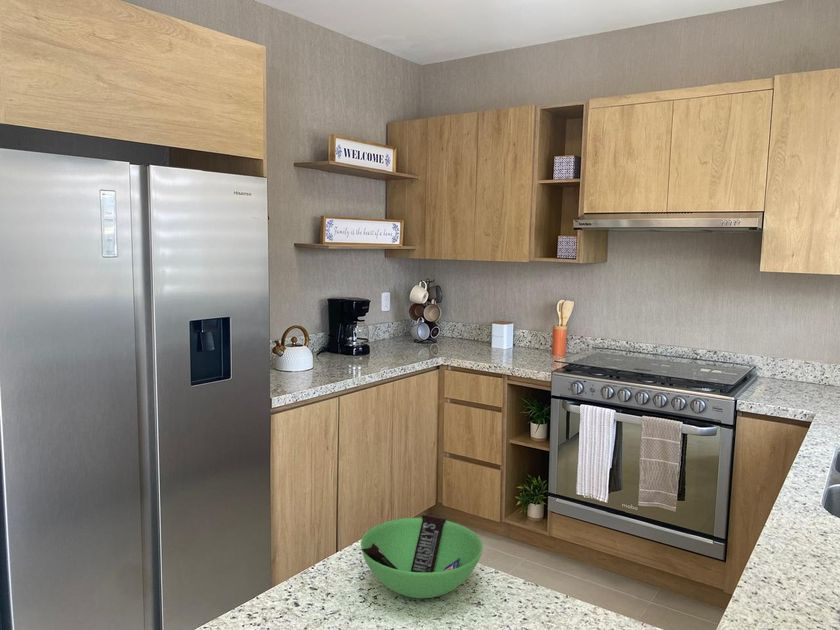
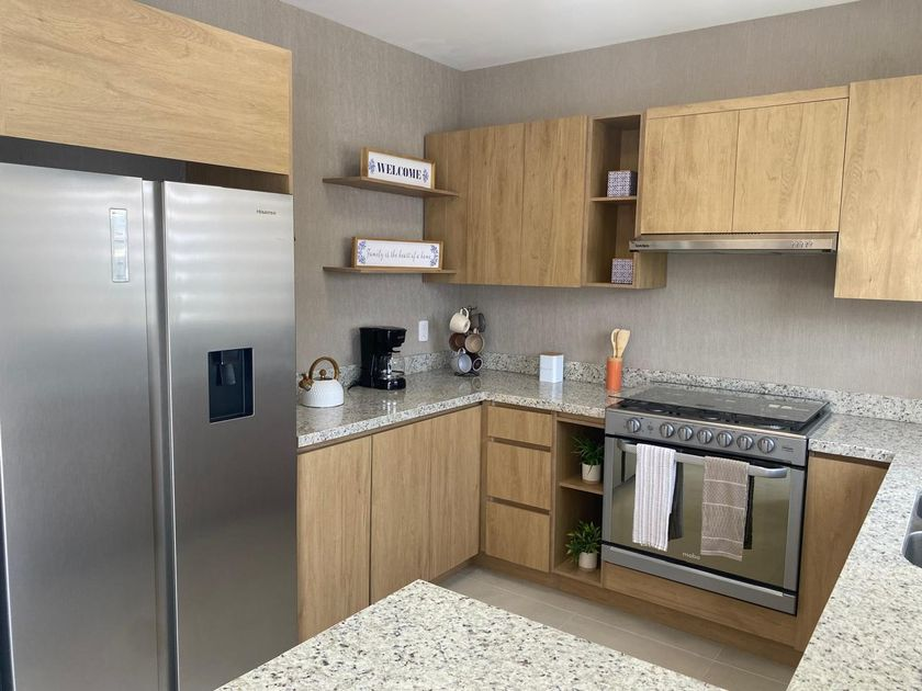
- bowl (421, 558)
